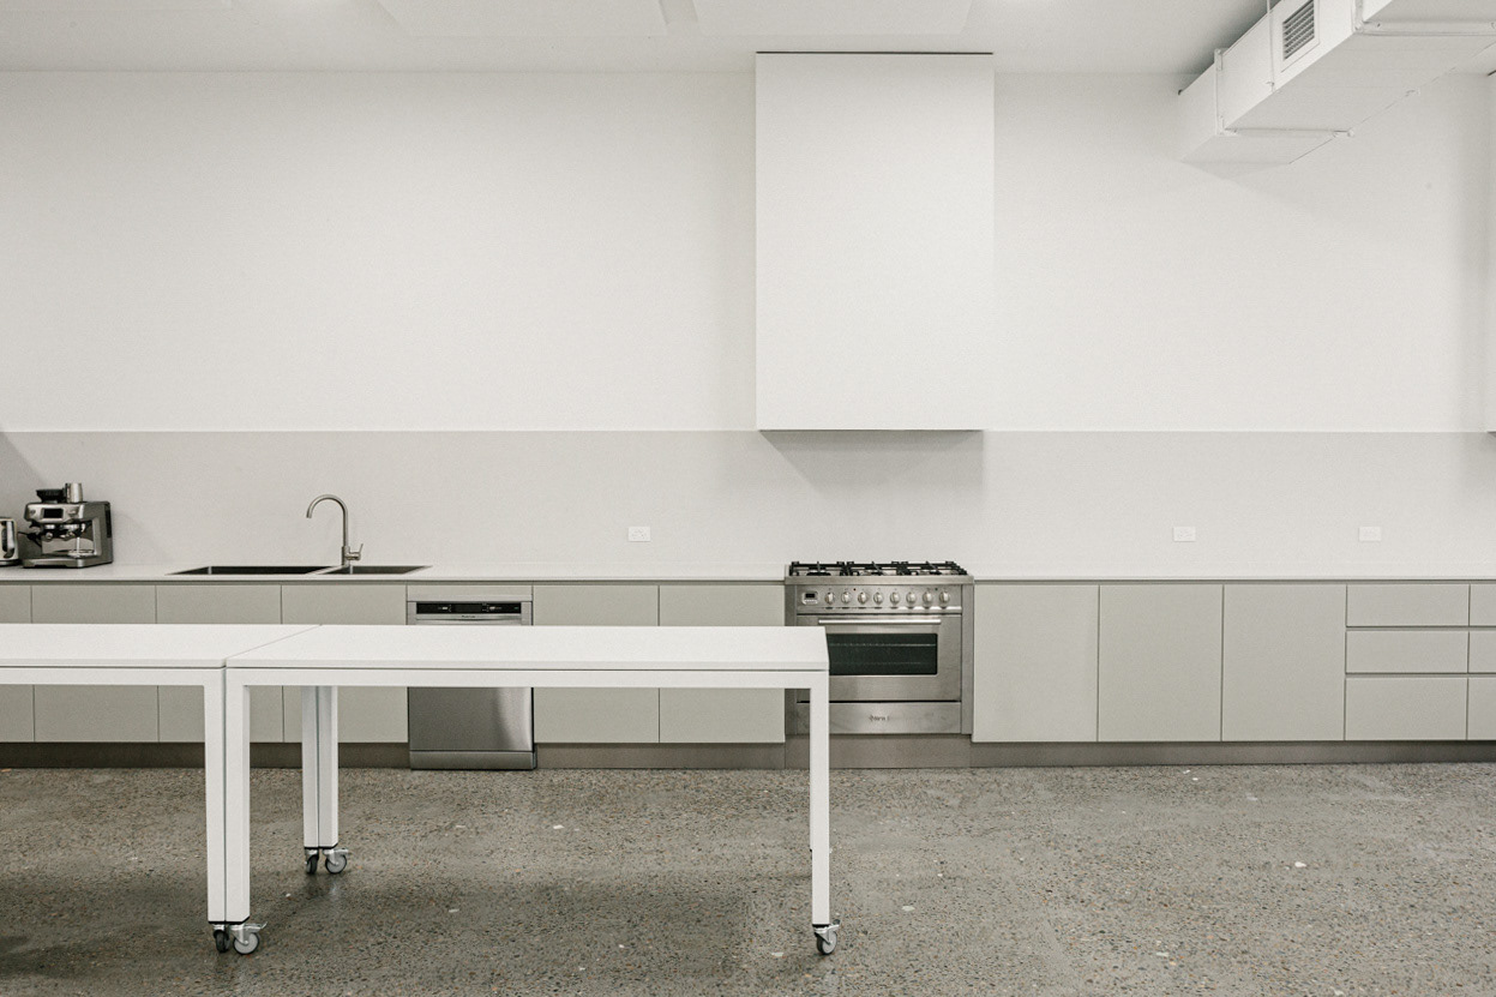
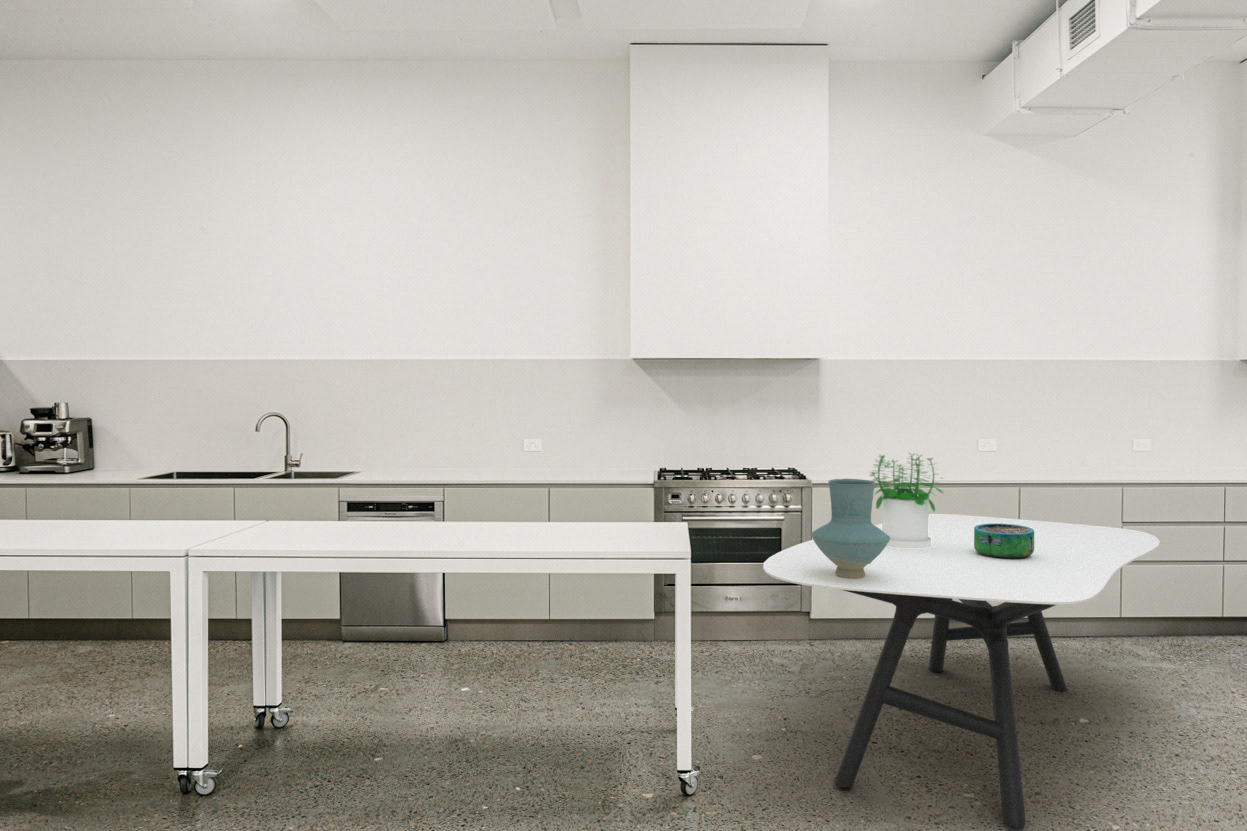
+ dining table (972, 638)
+ decorative bowl (1003, 540)
+ potted plant (904, 498)
+ ceramic pitcher (850, 527)
